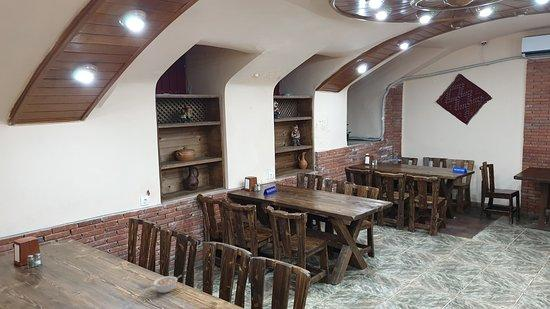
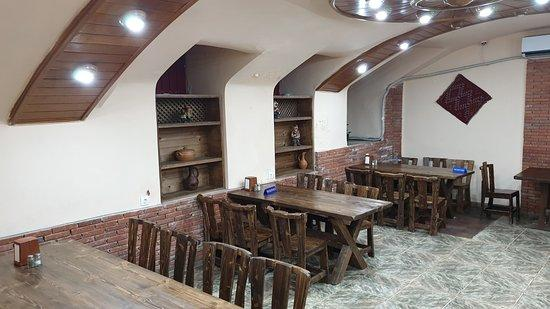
- legume (166, 283)
